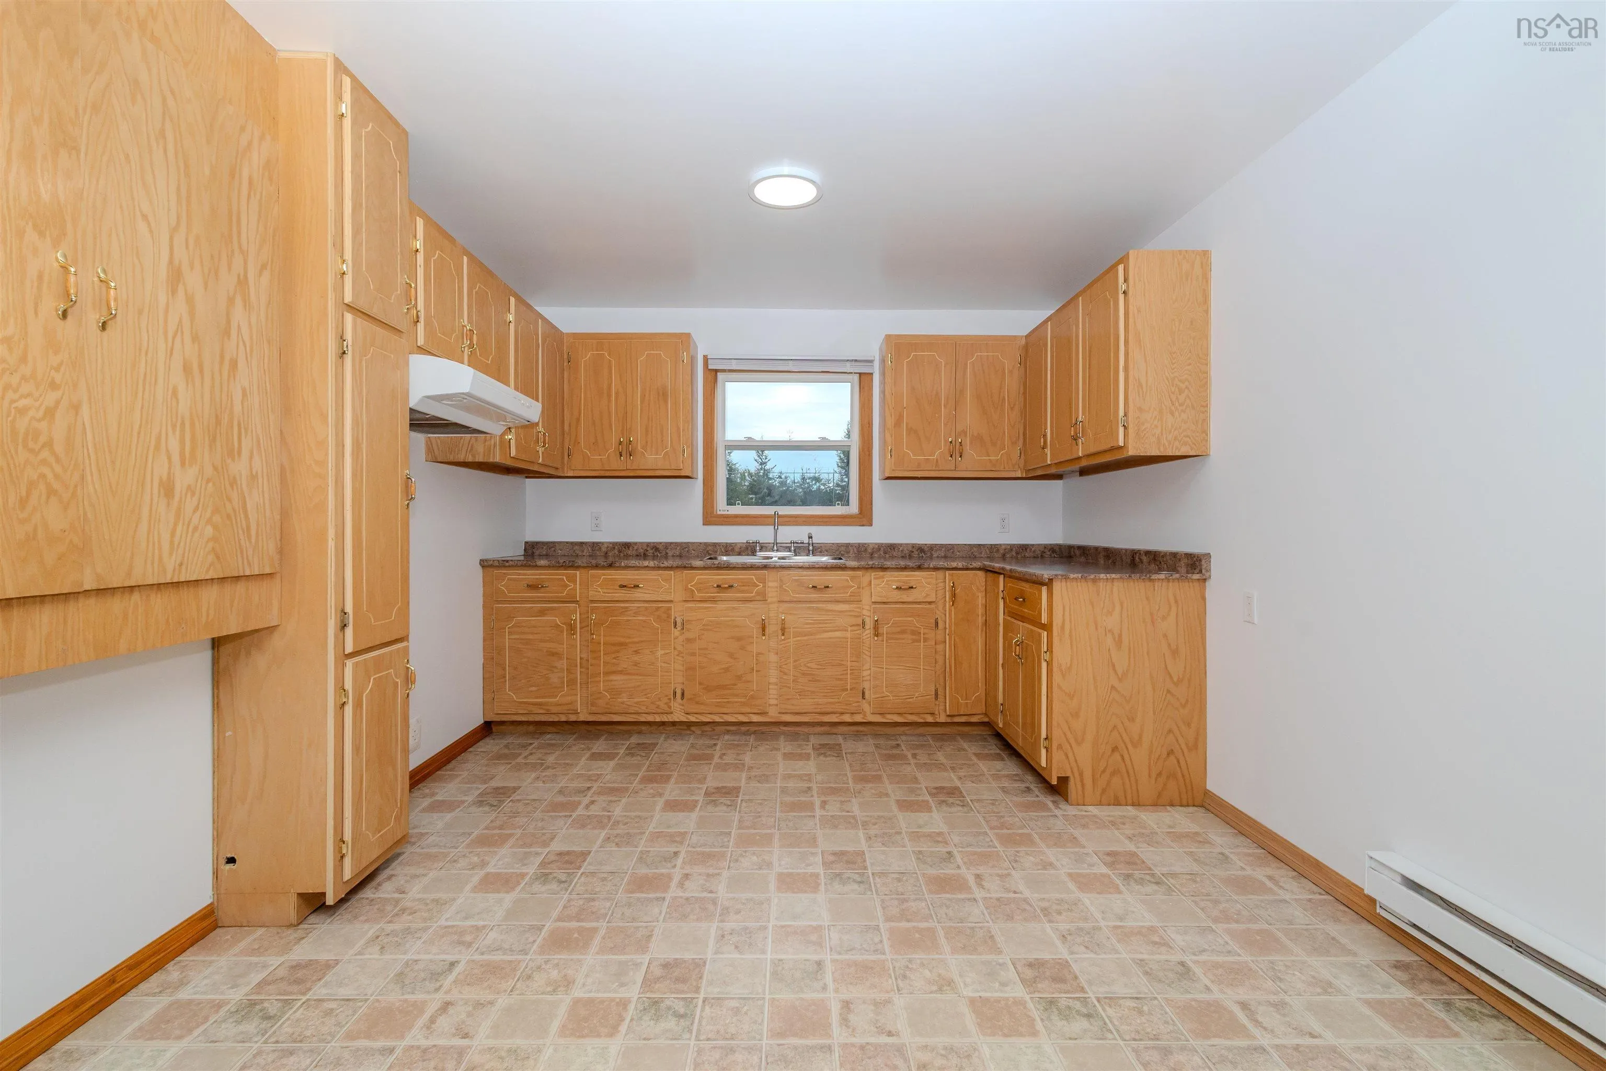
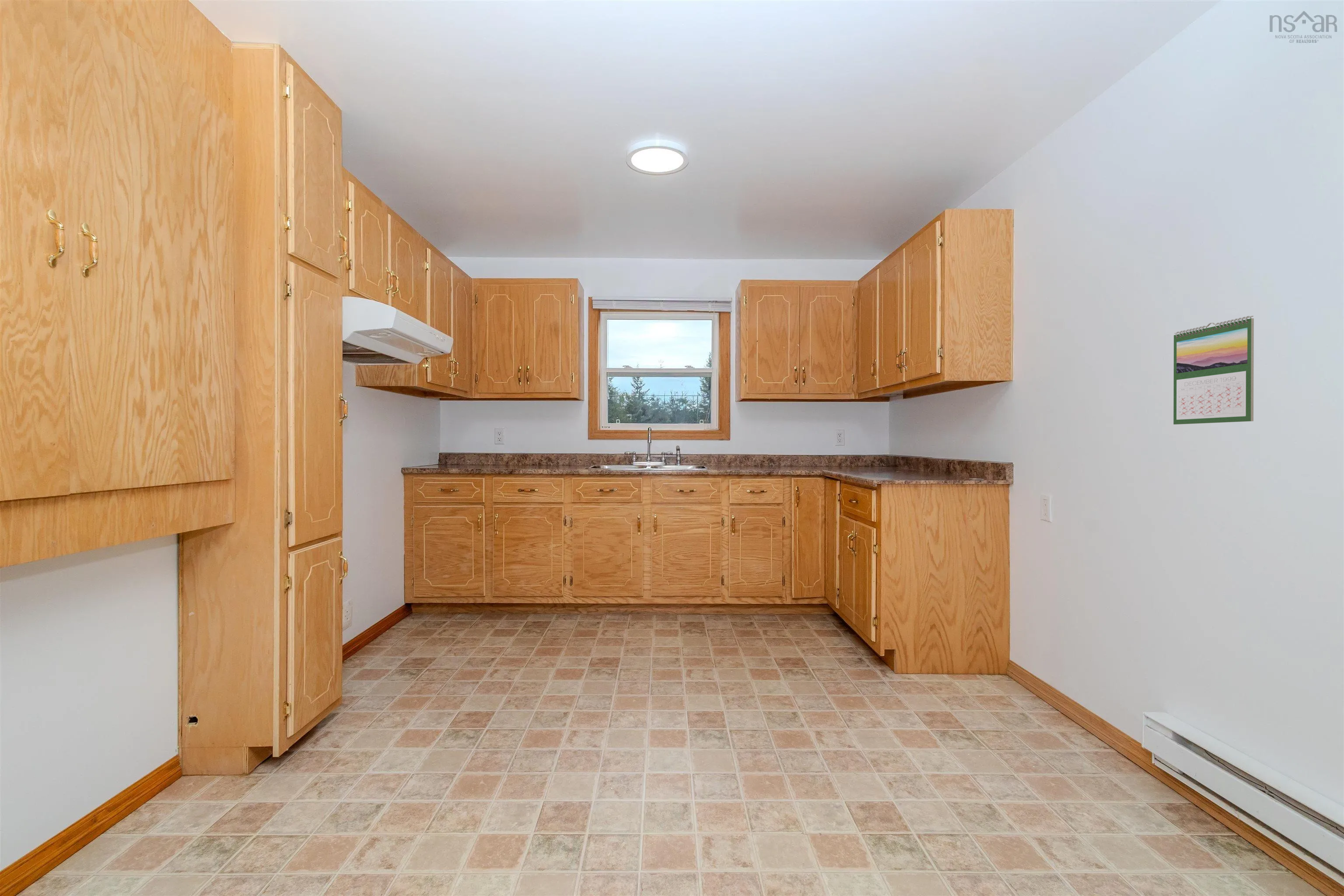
+ calendar (1211, 373)
